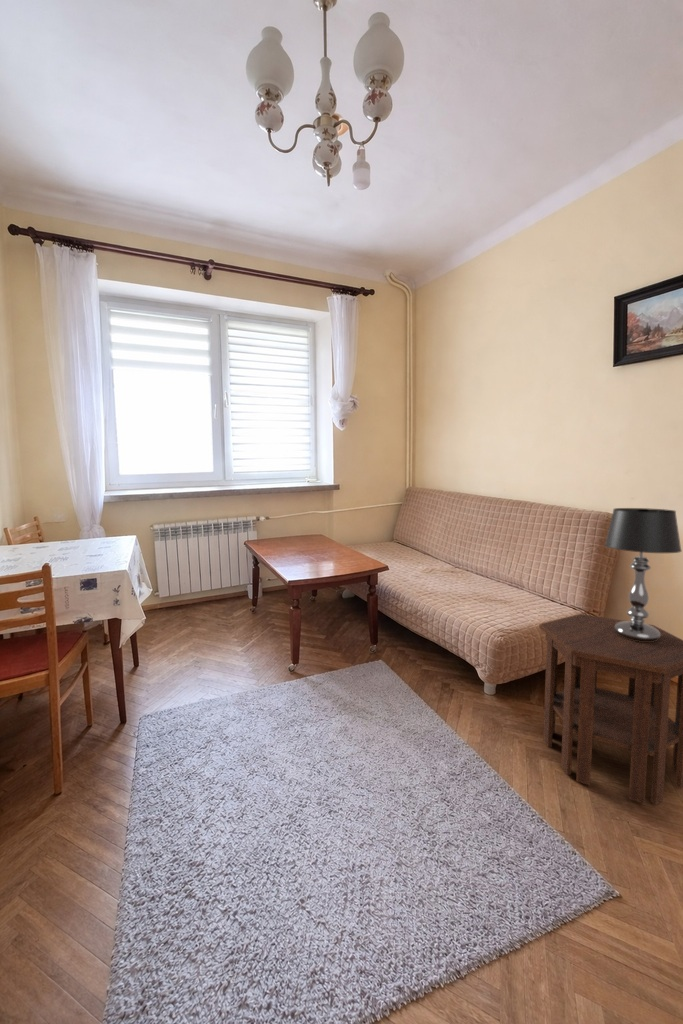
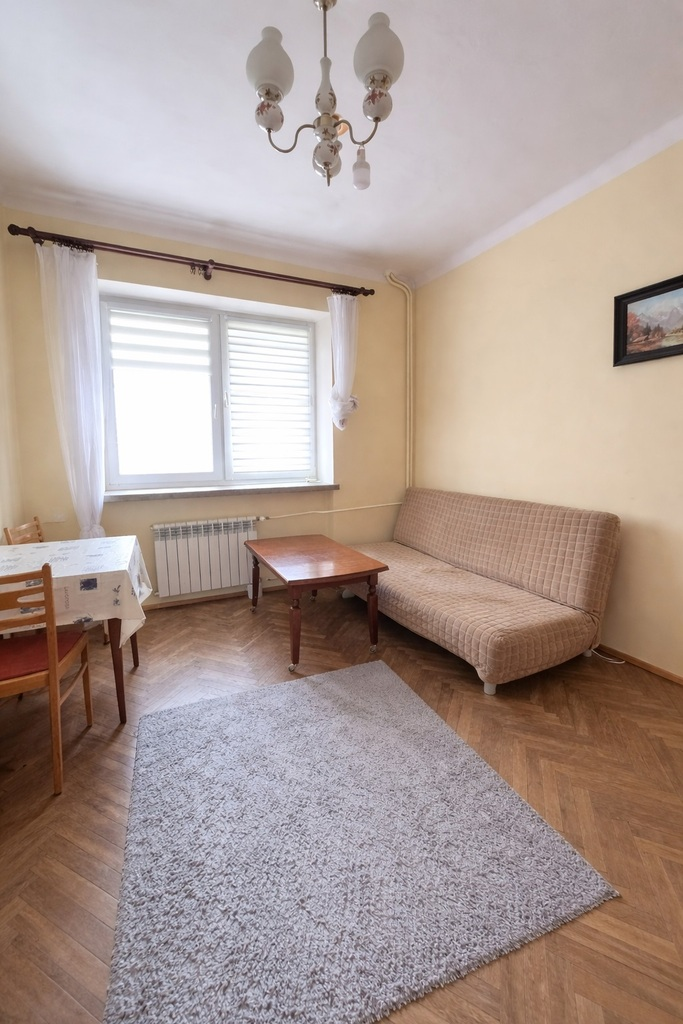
- side table (612, 698)
- table lamp (639, 573)
